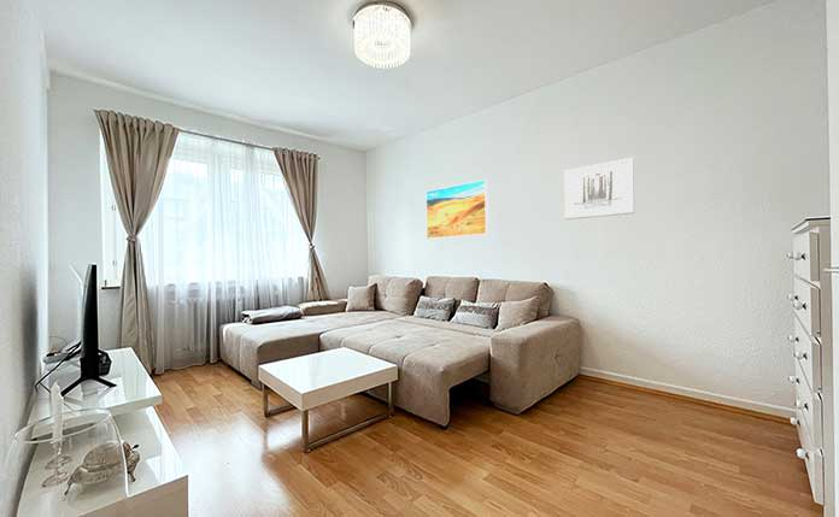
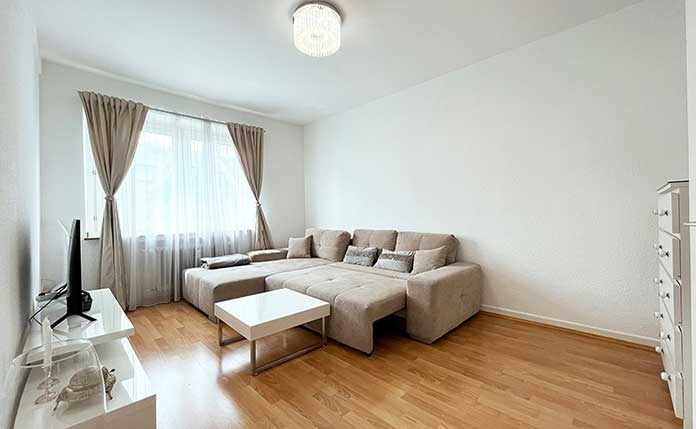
- wall art (597, 190)
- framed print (454, 211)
